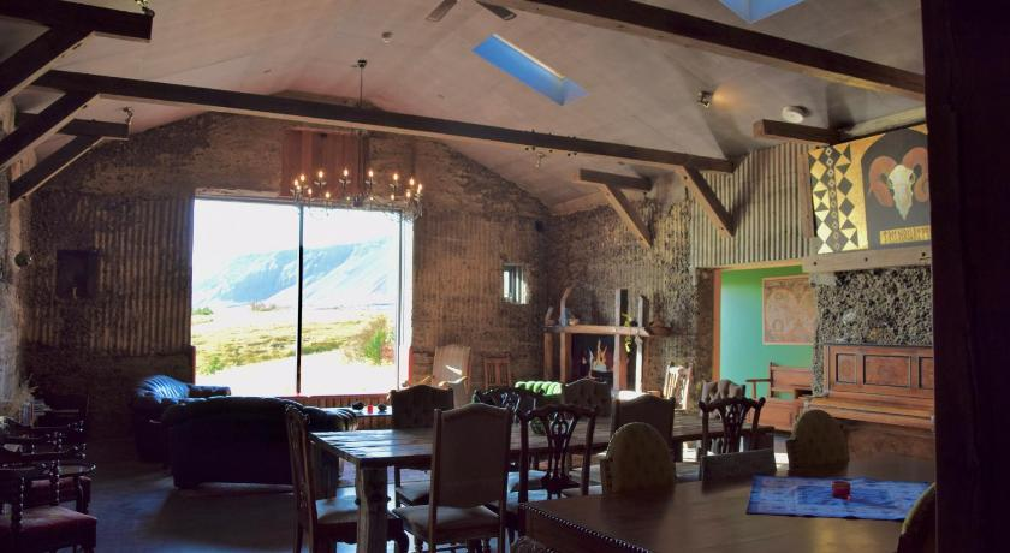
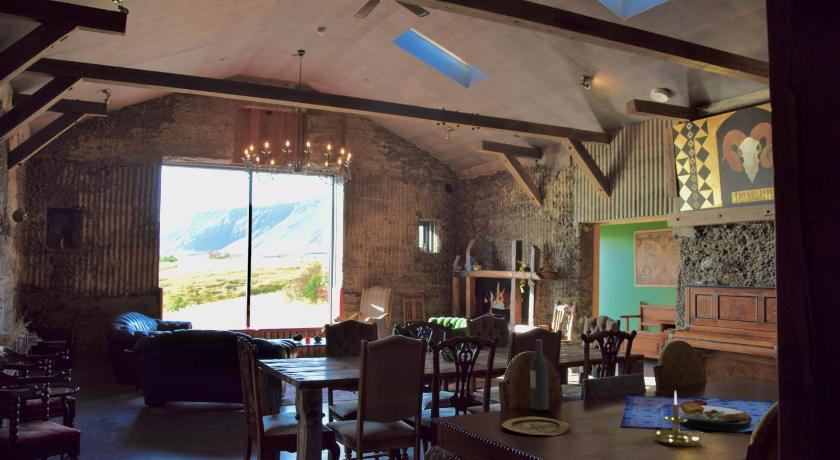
+ plate (712, 414)
+ candle holder (678, 416)
+ wine bottle (539, 374)
+ plate (535, 426)
